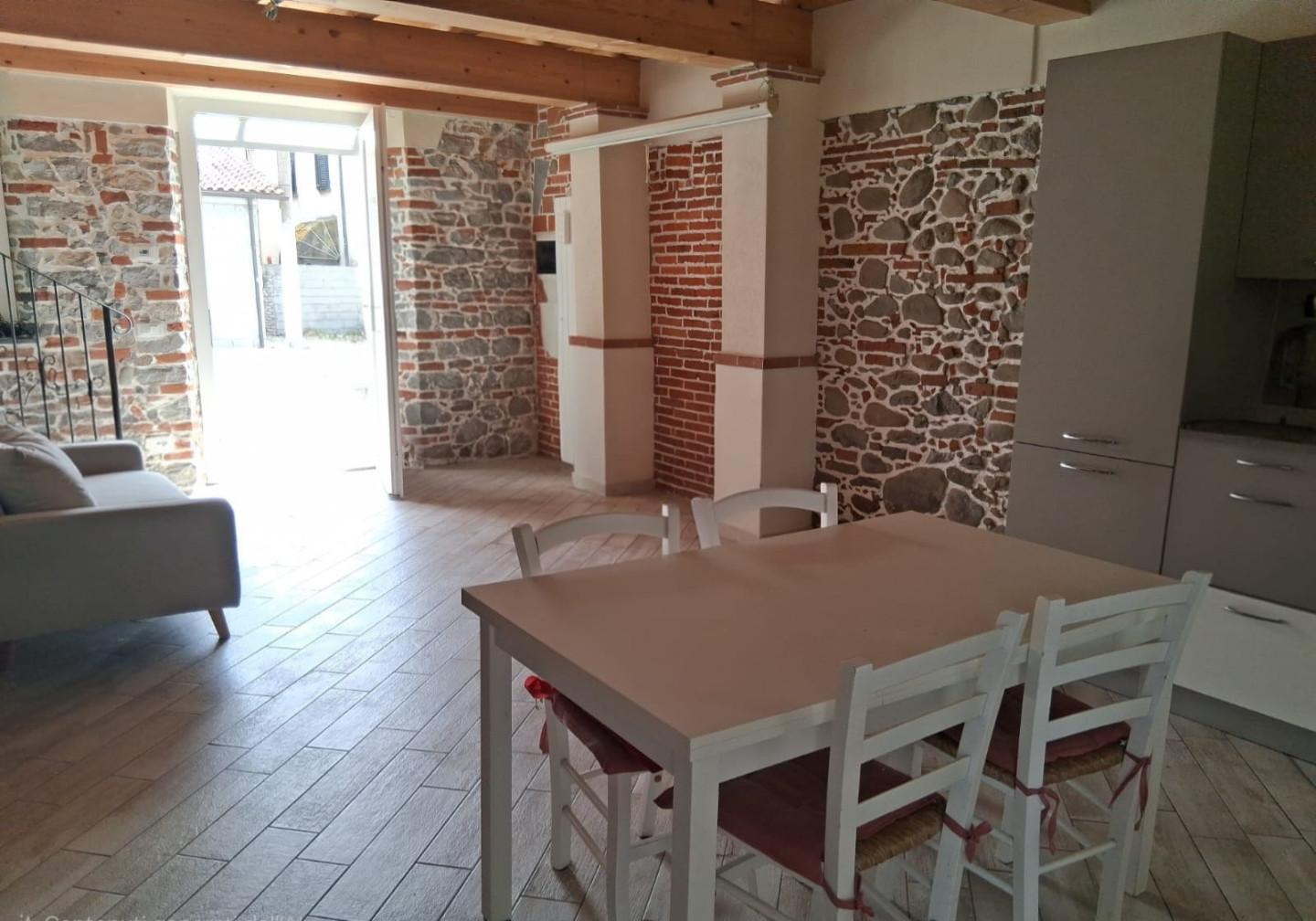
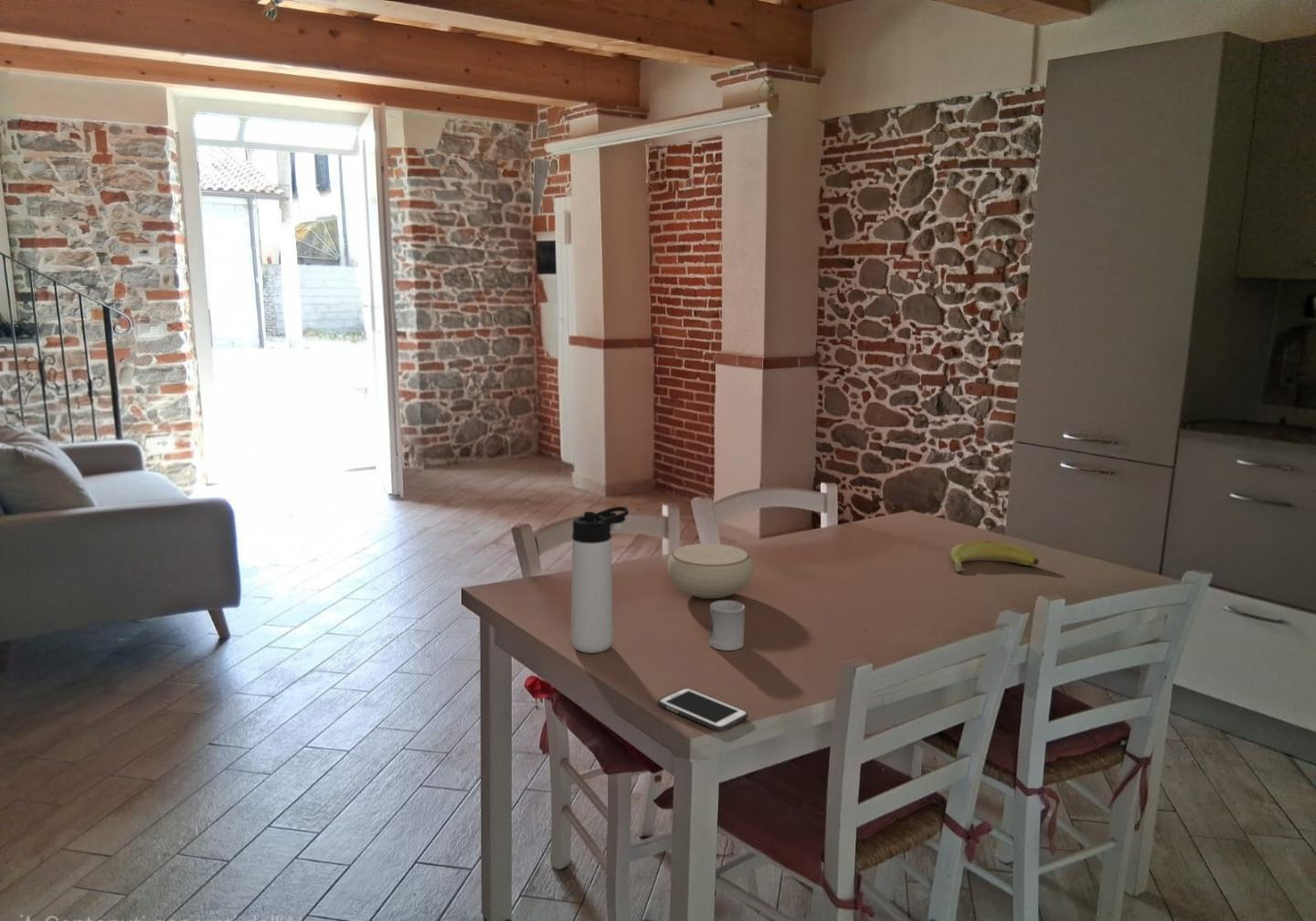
+ cup (727, 622)
+ bowl (709, 574)
+ cell phone (702, 708)
+ thermos bottle (600, 578)
+ banana (986, 556)
